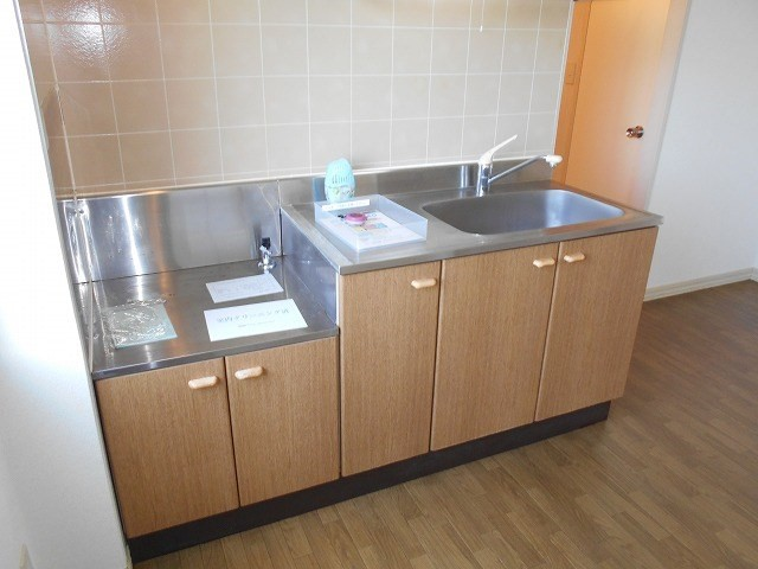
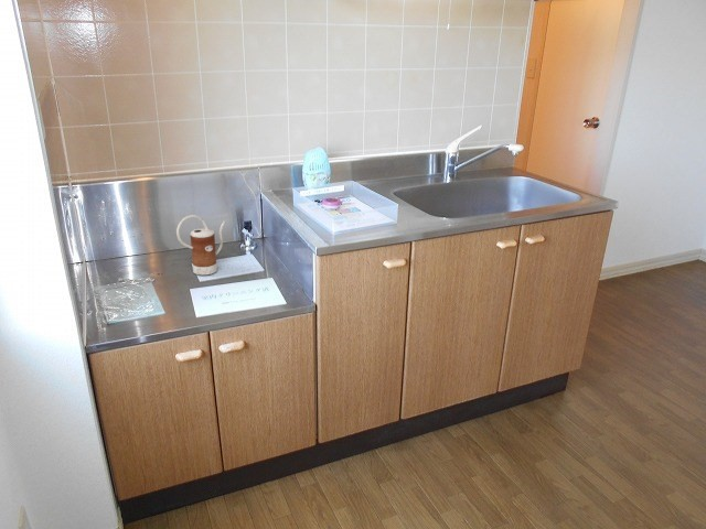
+ kettle (203, 241)
